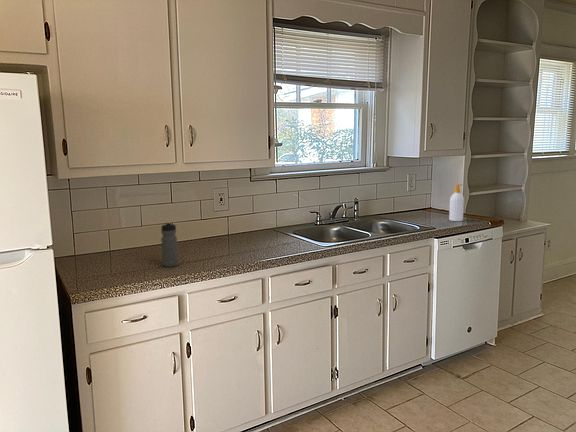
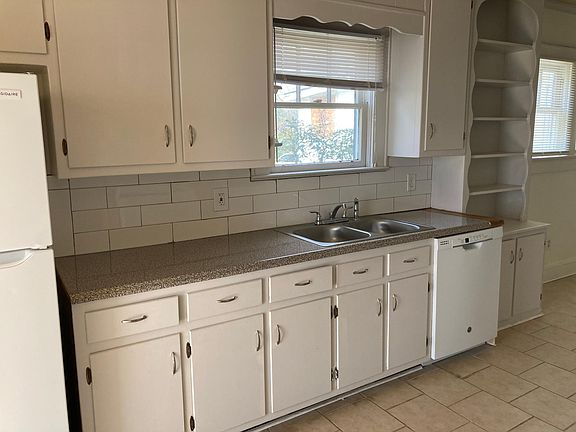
- soap bottle (457, 202)
- water bottle (169, 243)
